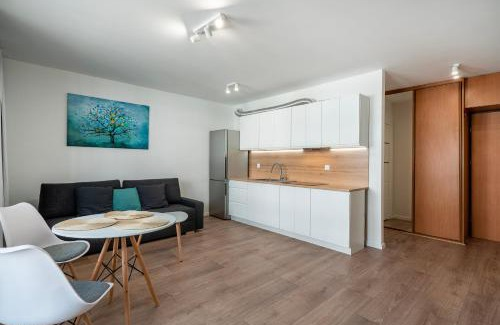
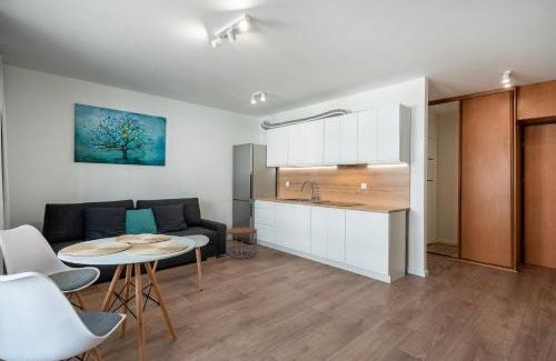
+ side table (241, 243)
